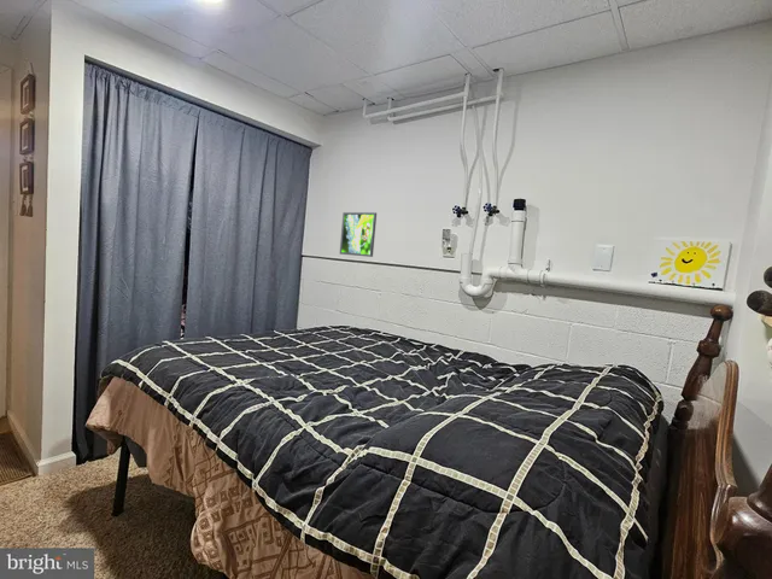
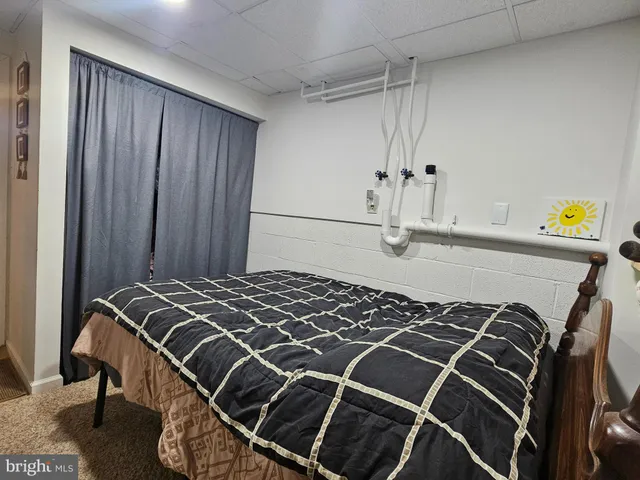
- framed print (357, 234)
